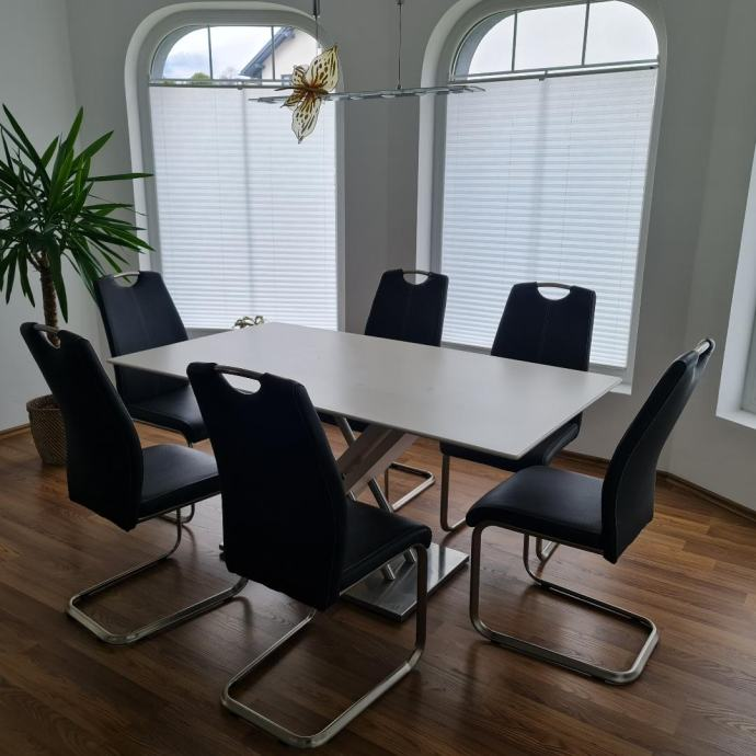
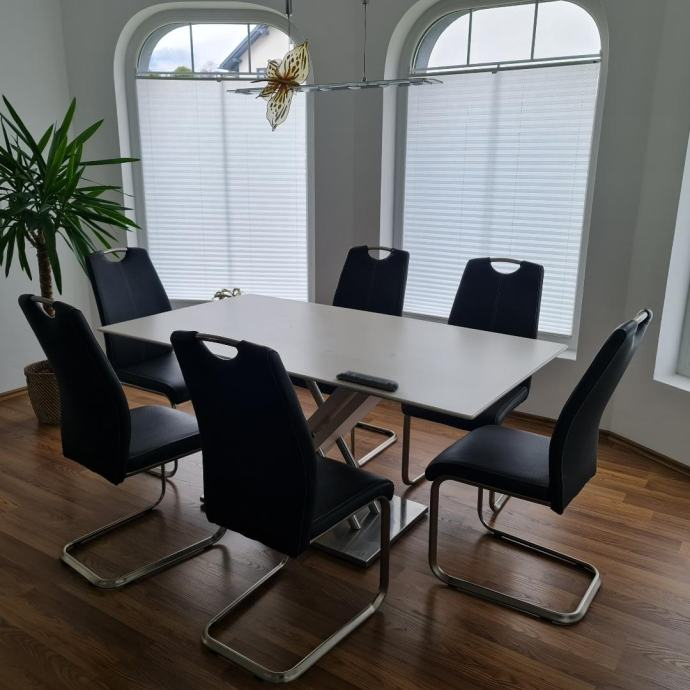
+ remote control (366, 380)
